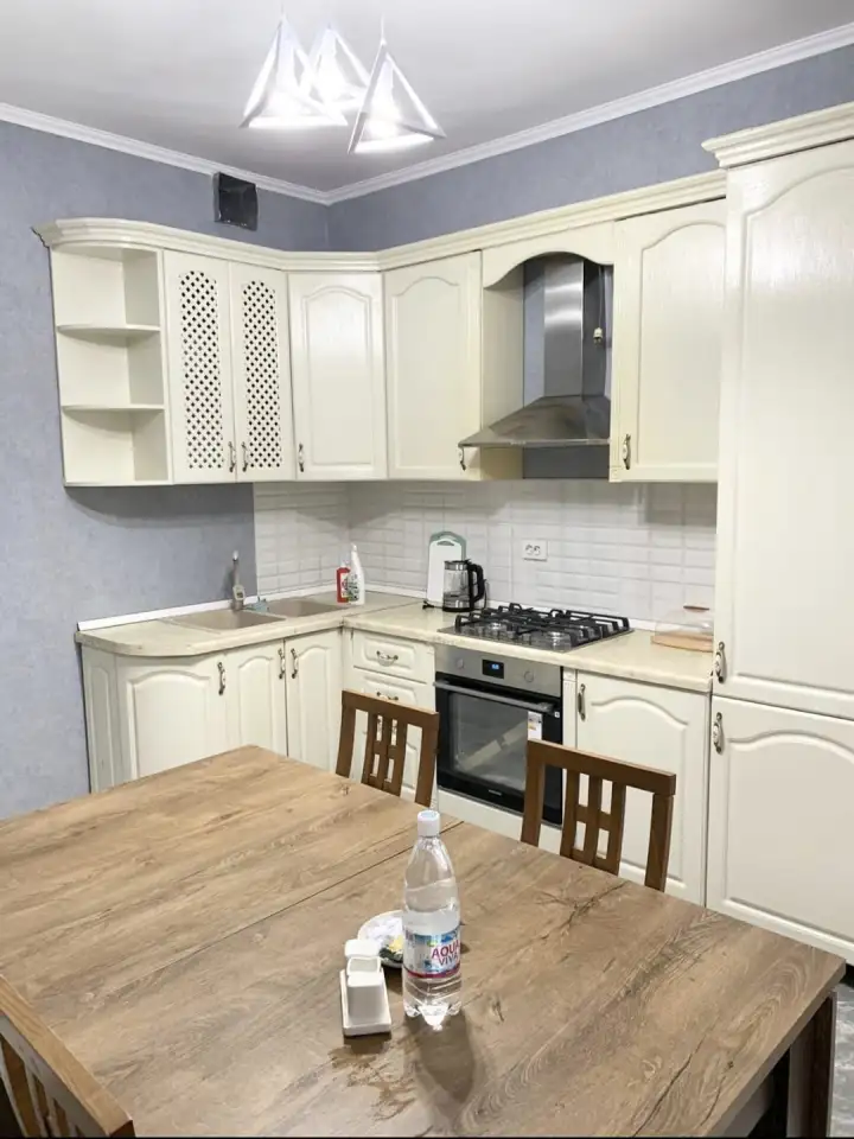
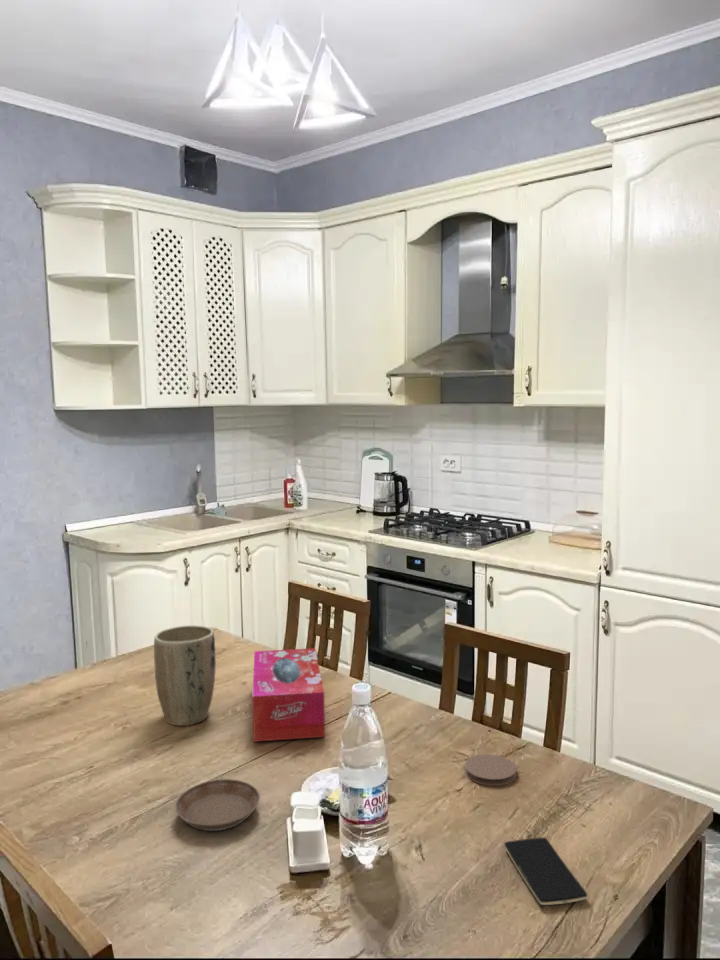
+ tissue box (287, 690)
+ saucer (218, 807)
+ plant pot (186, 675)
+ smartphone (543, 870)
+ coaster (490, 769)
